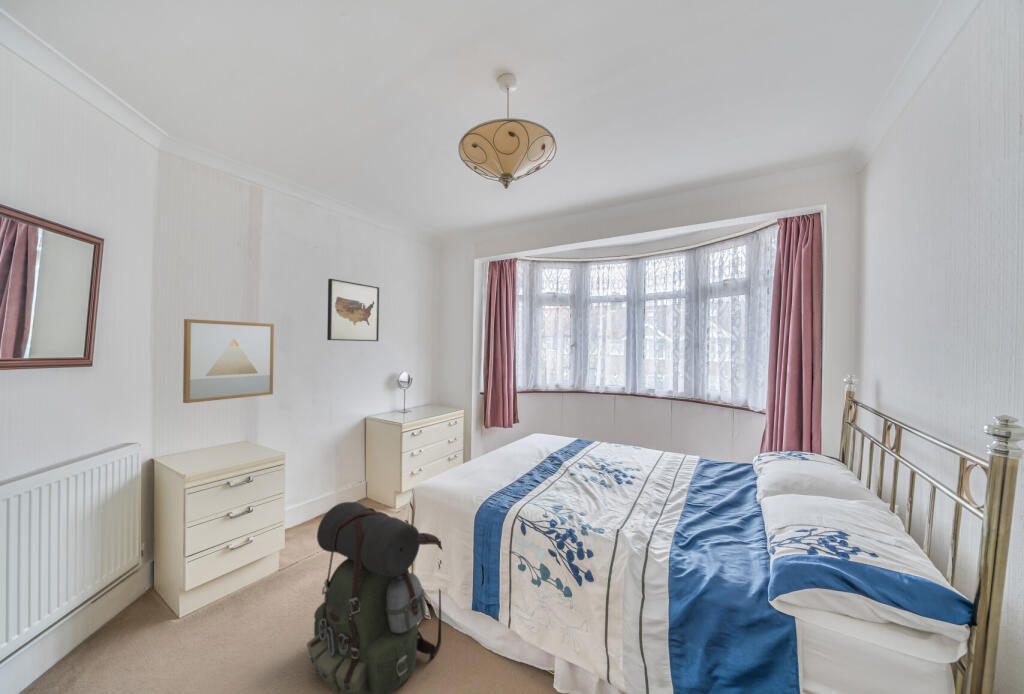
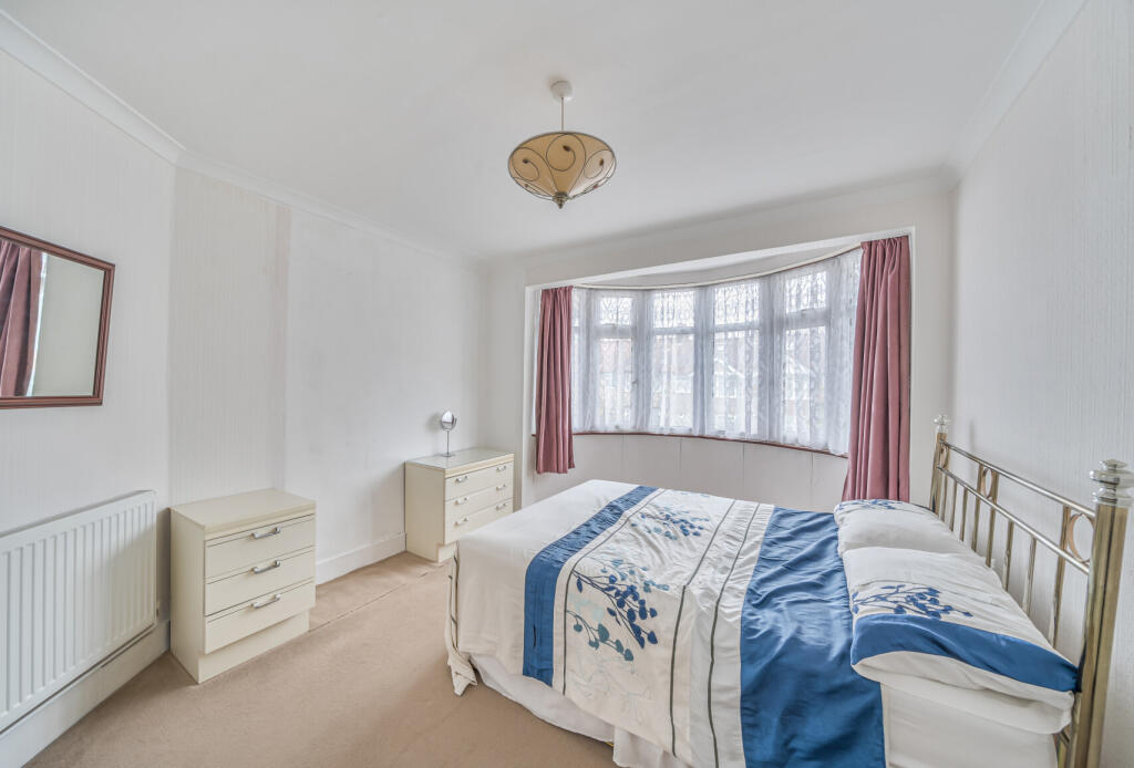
- backpack (380, 578)
- wall art (232, 359)
- wall art (354, 312)
